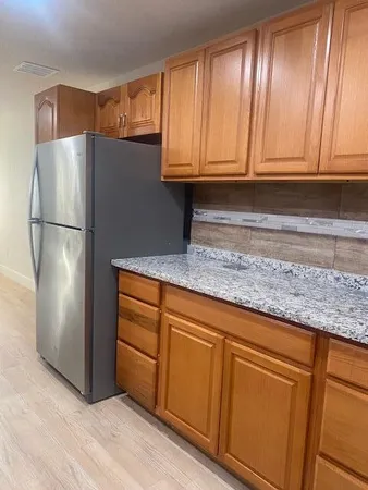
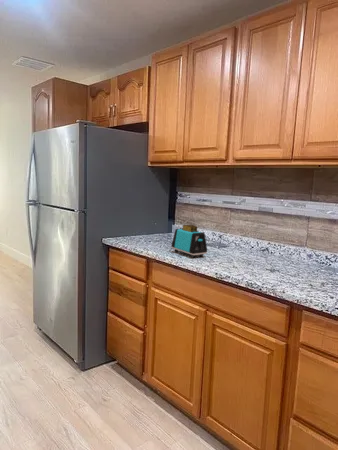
+ toaster (189, 239)
